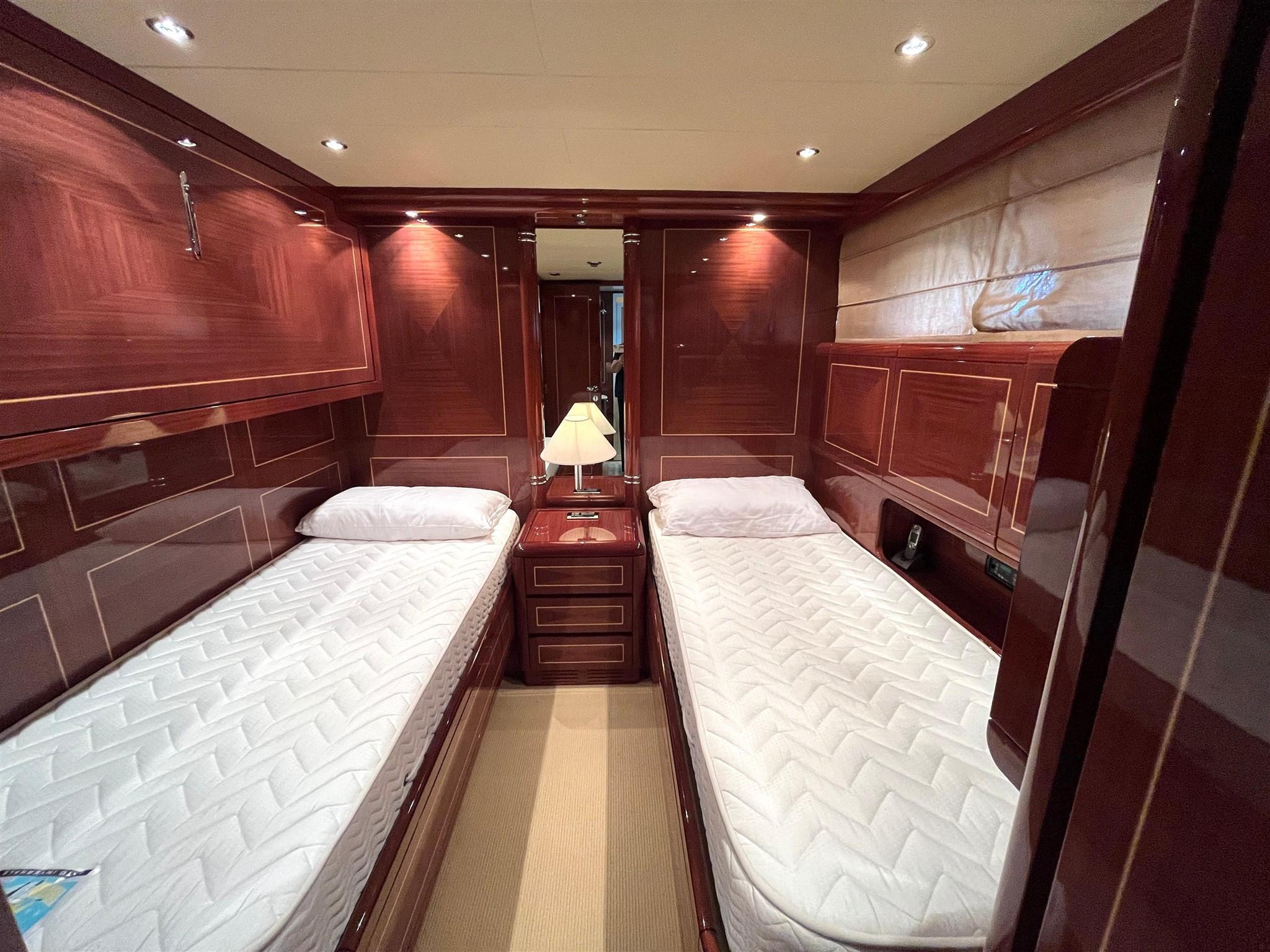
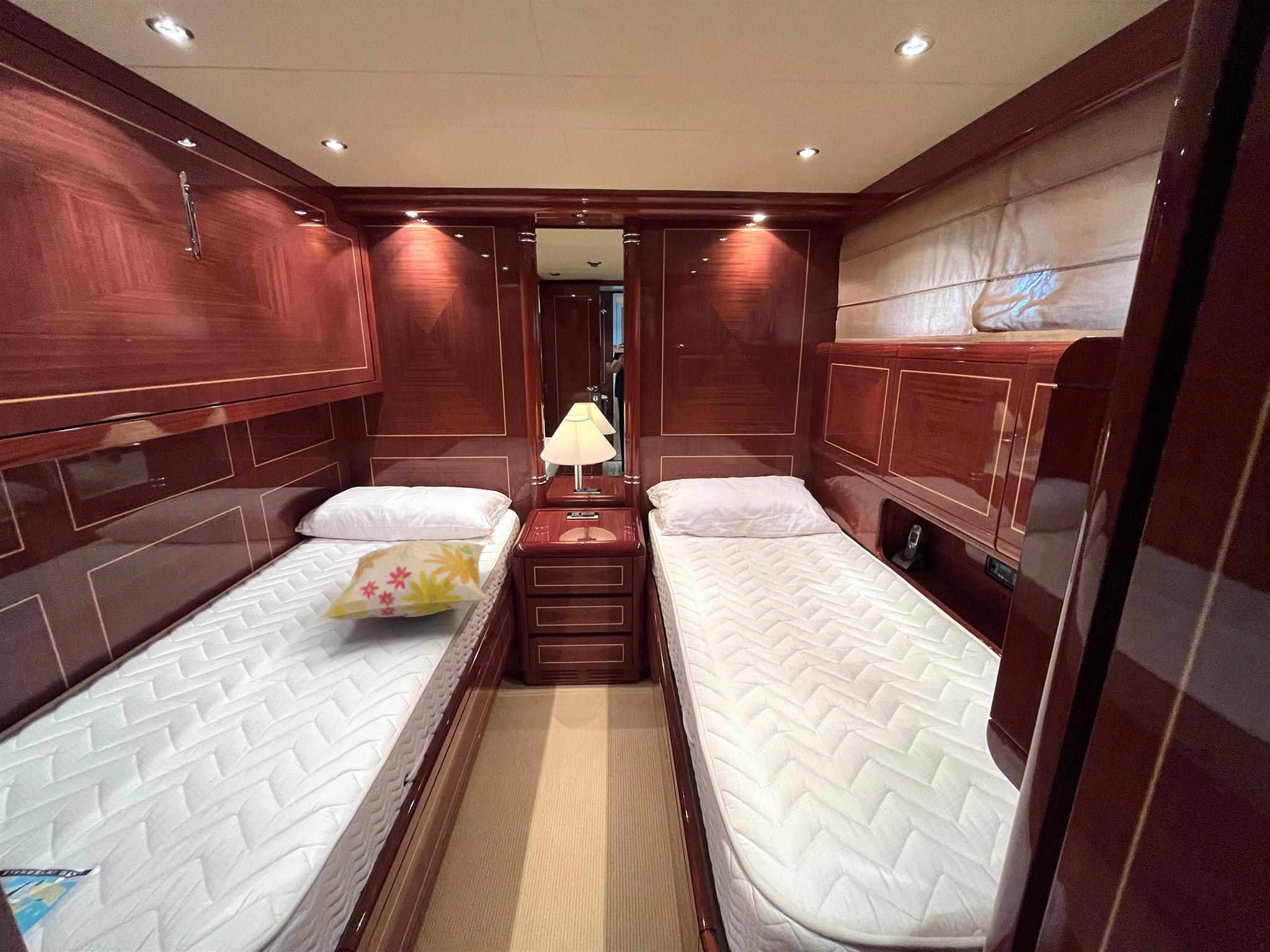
+ decorative pillow (416, 576)
